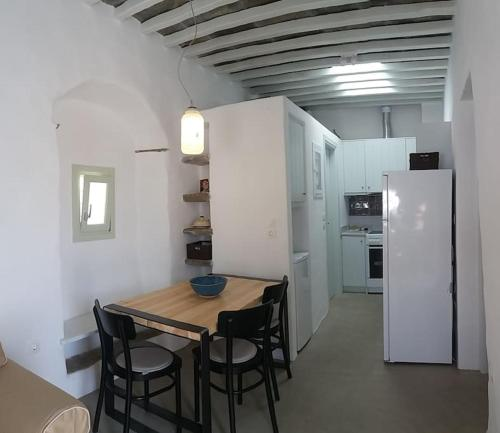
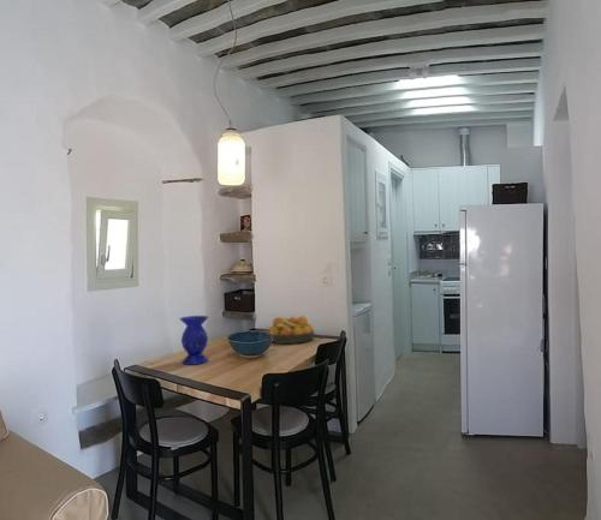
+ vase (194, 339)
+ fruit bowl (288, 327)
